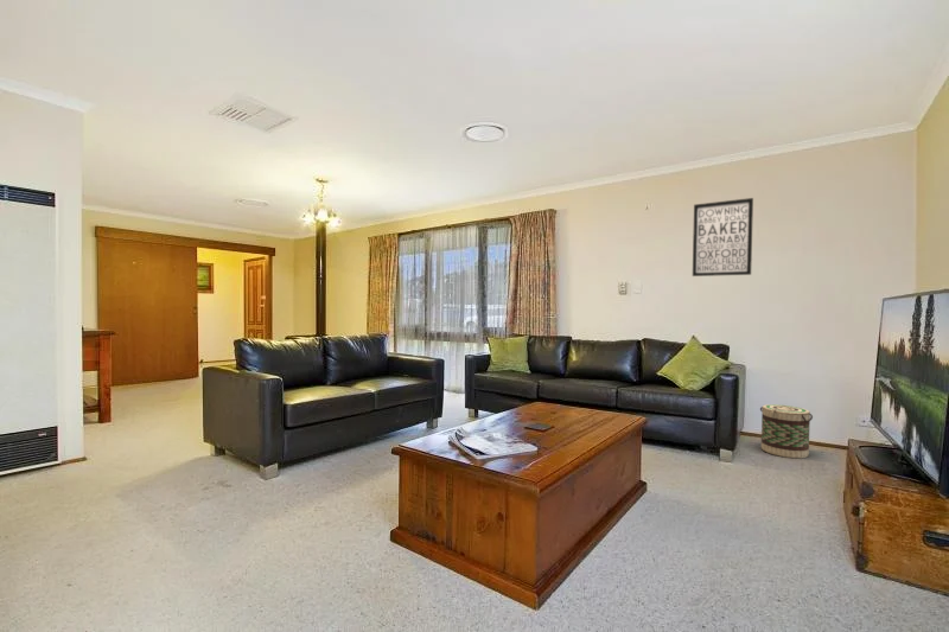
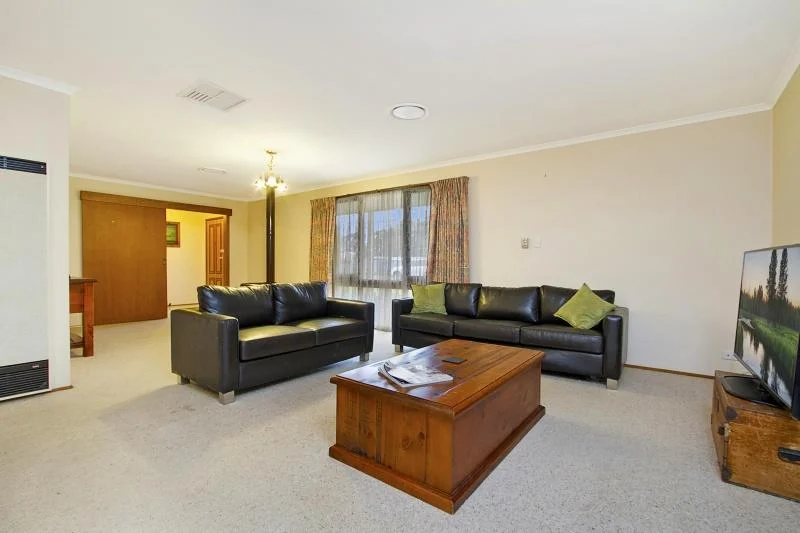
- wall art (721, 238)
- basket (784, 428)
